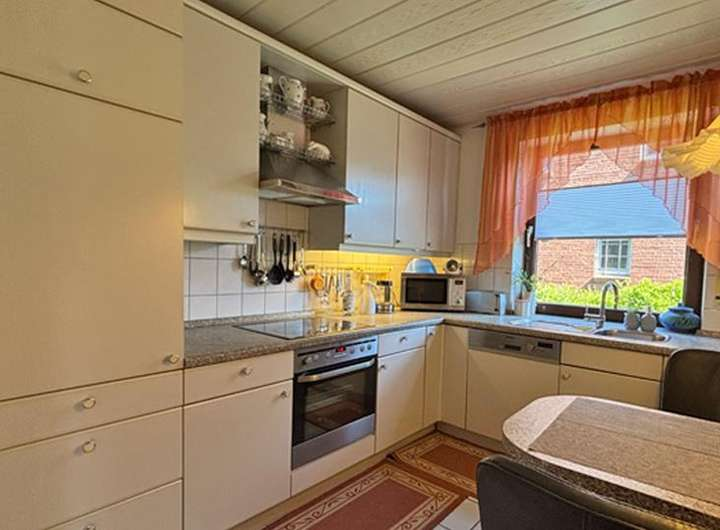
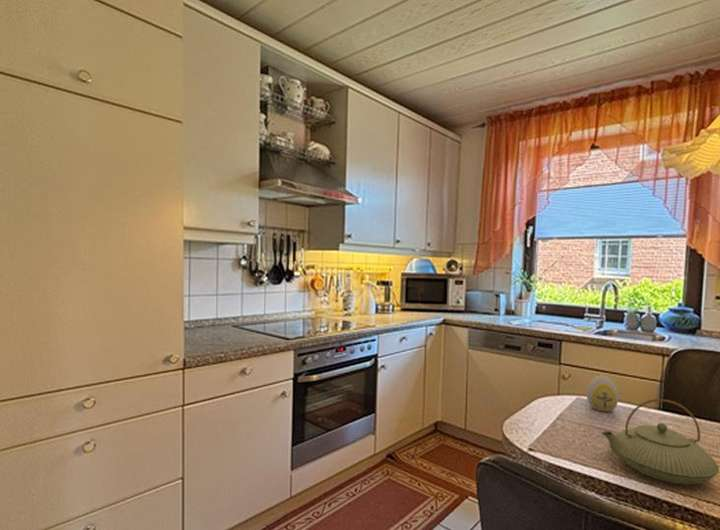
+ decorative egg (602, 392)
+ teapot (655, 433)
